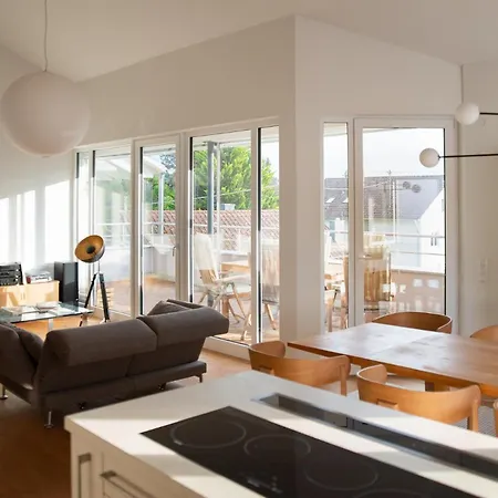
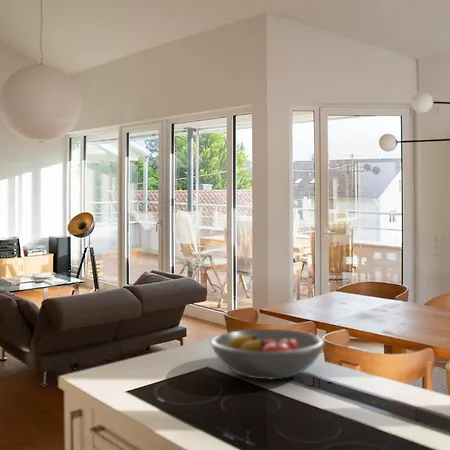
+ fruit bowl (267, 352)
